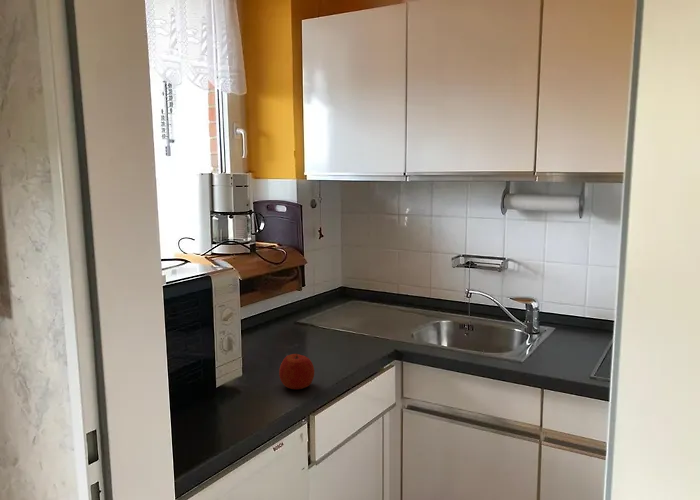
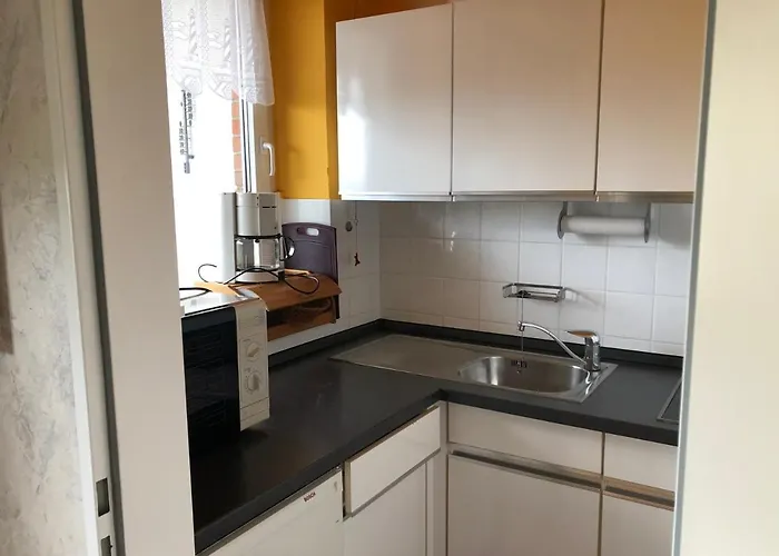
- apple (297, 369)
